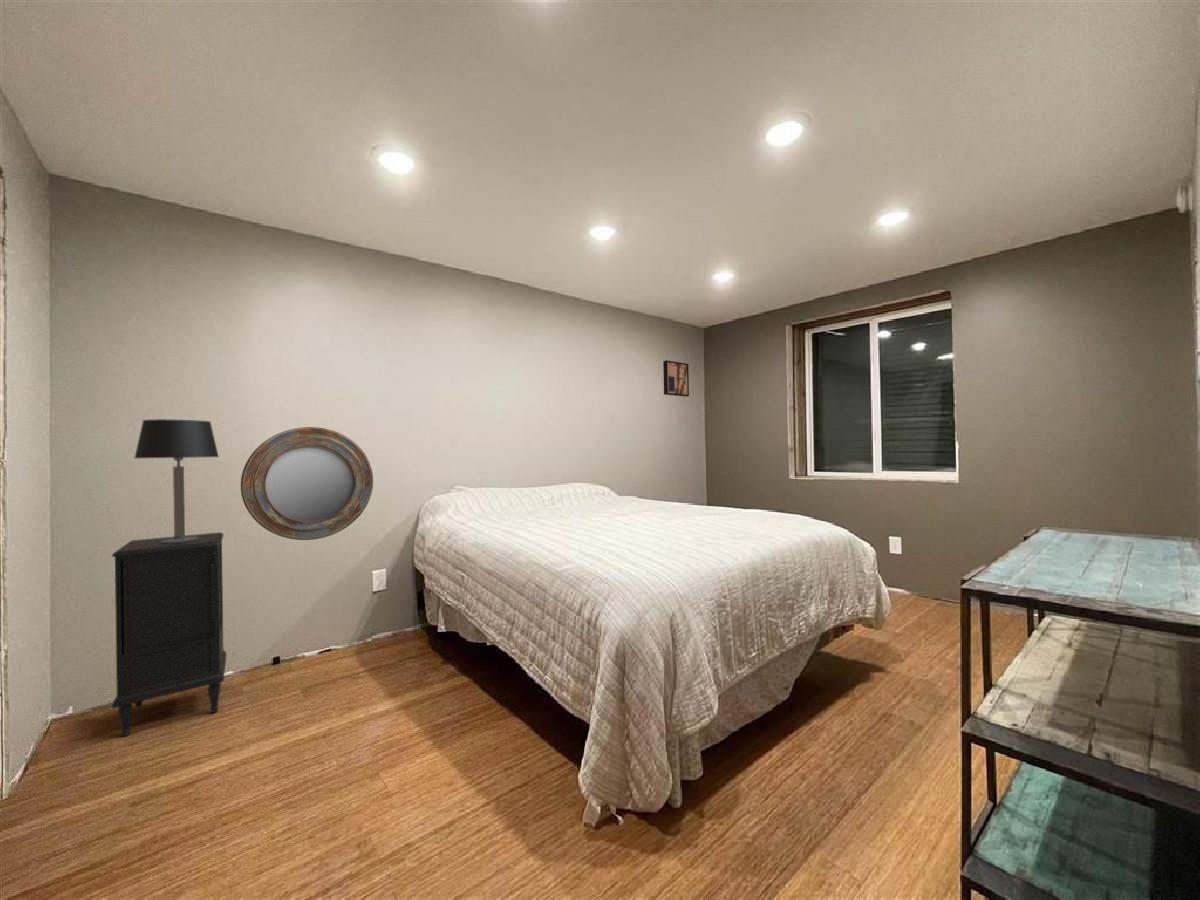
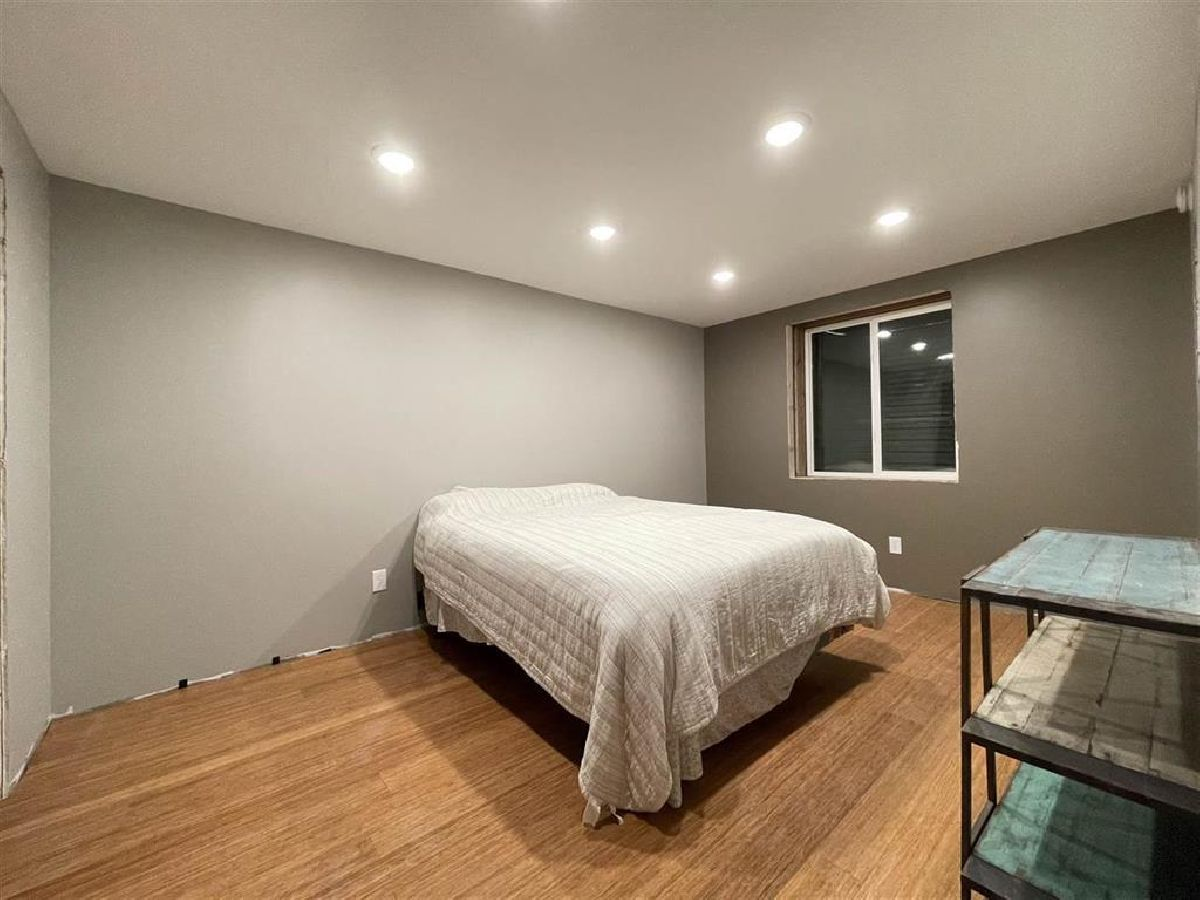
- wall art (676, 378)
- home mirror (311, 483)
- table lamp (178, 480)
- nightstand (174, 625)
